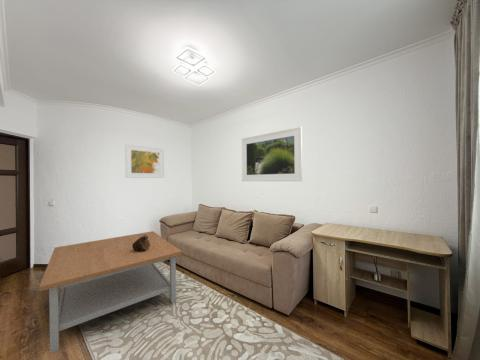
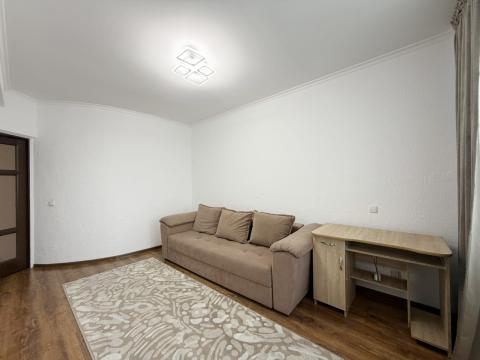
- architectural model (140, 242)
- coffee table (116, 273)
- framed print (146, 162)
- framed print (268, 157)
